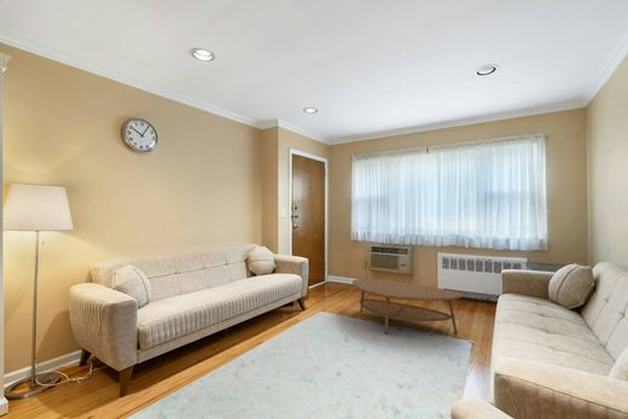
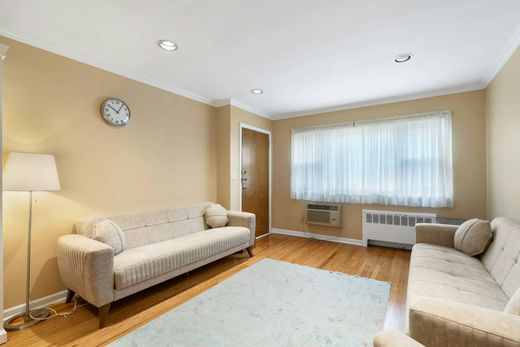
- coffee table (397, 307)
